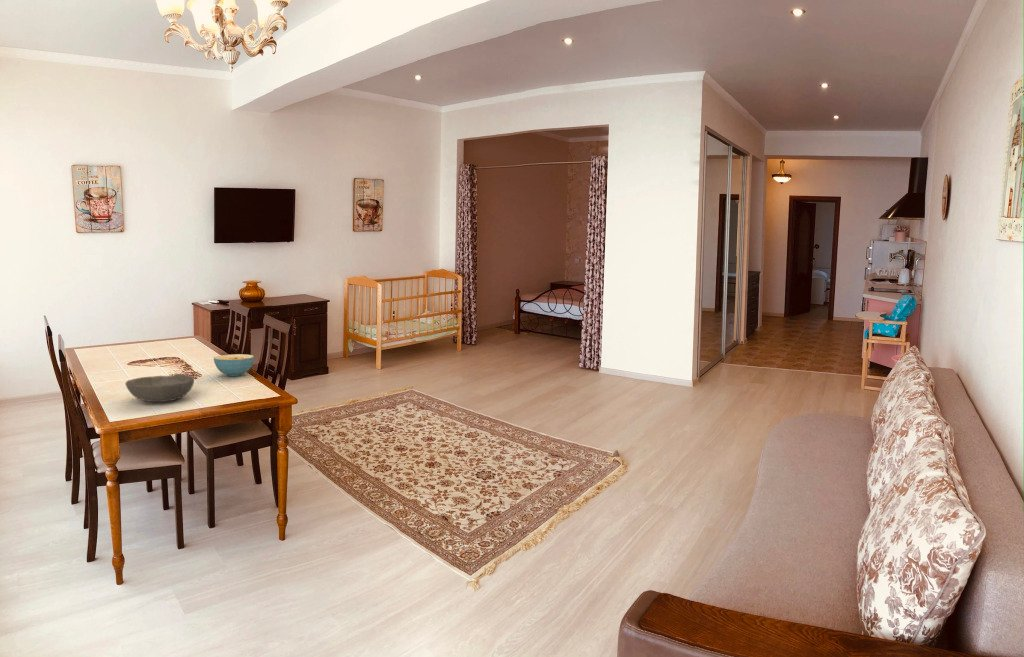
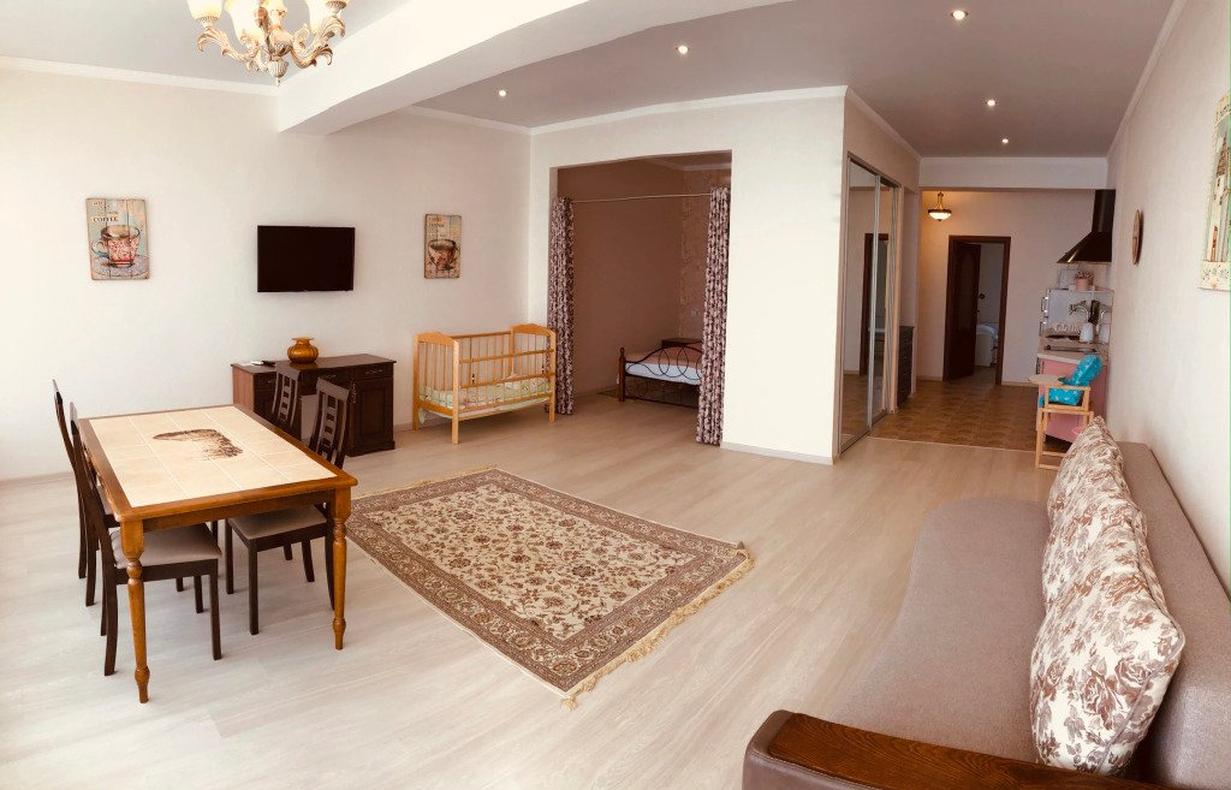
- bowl (161, 389)
- cereal bowl (234, 366)
